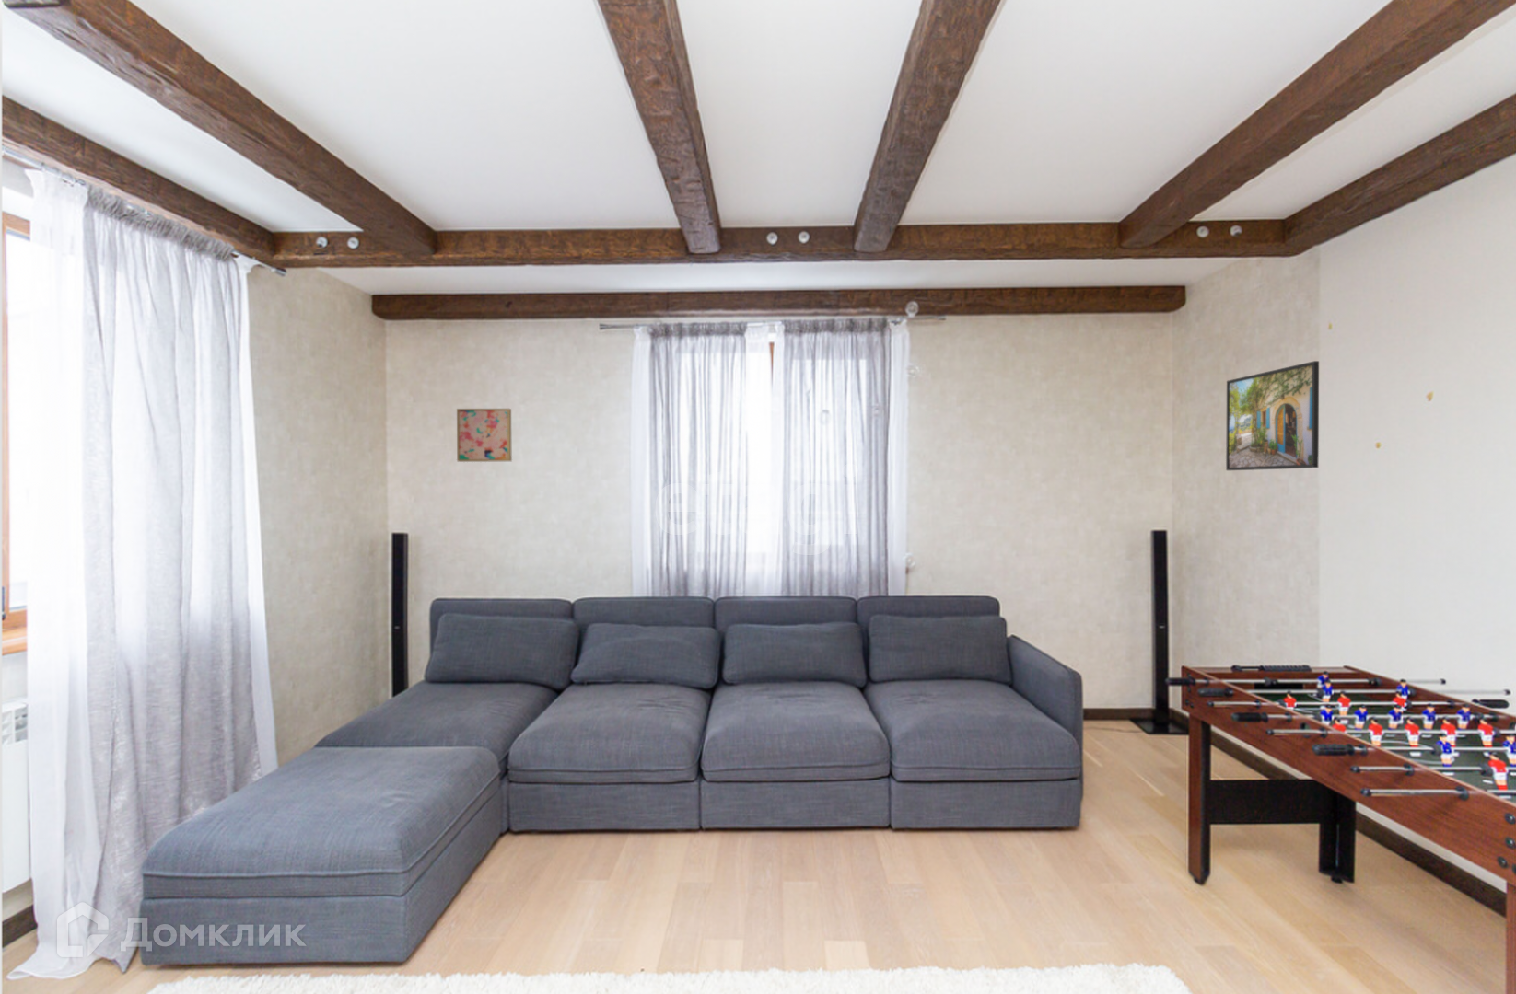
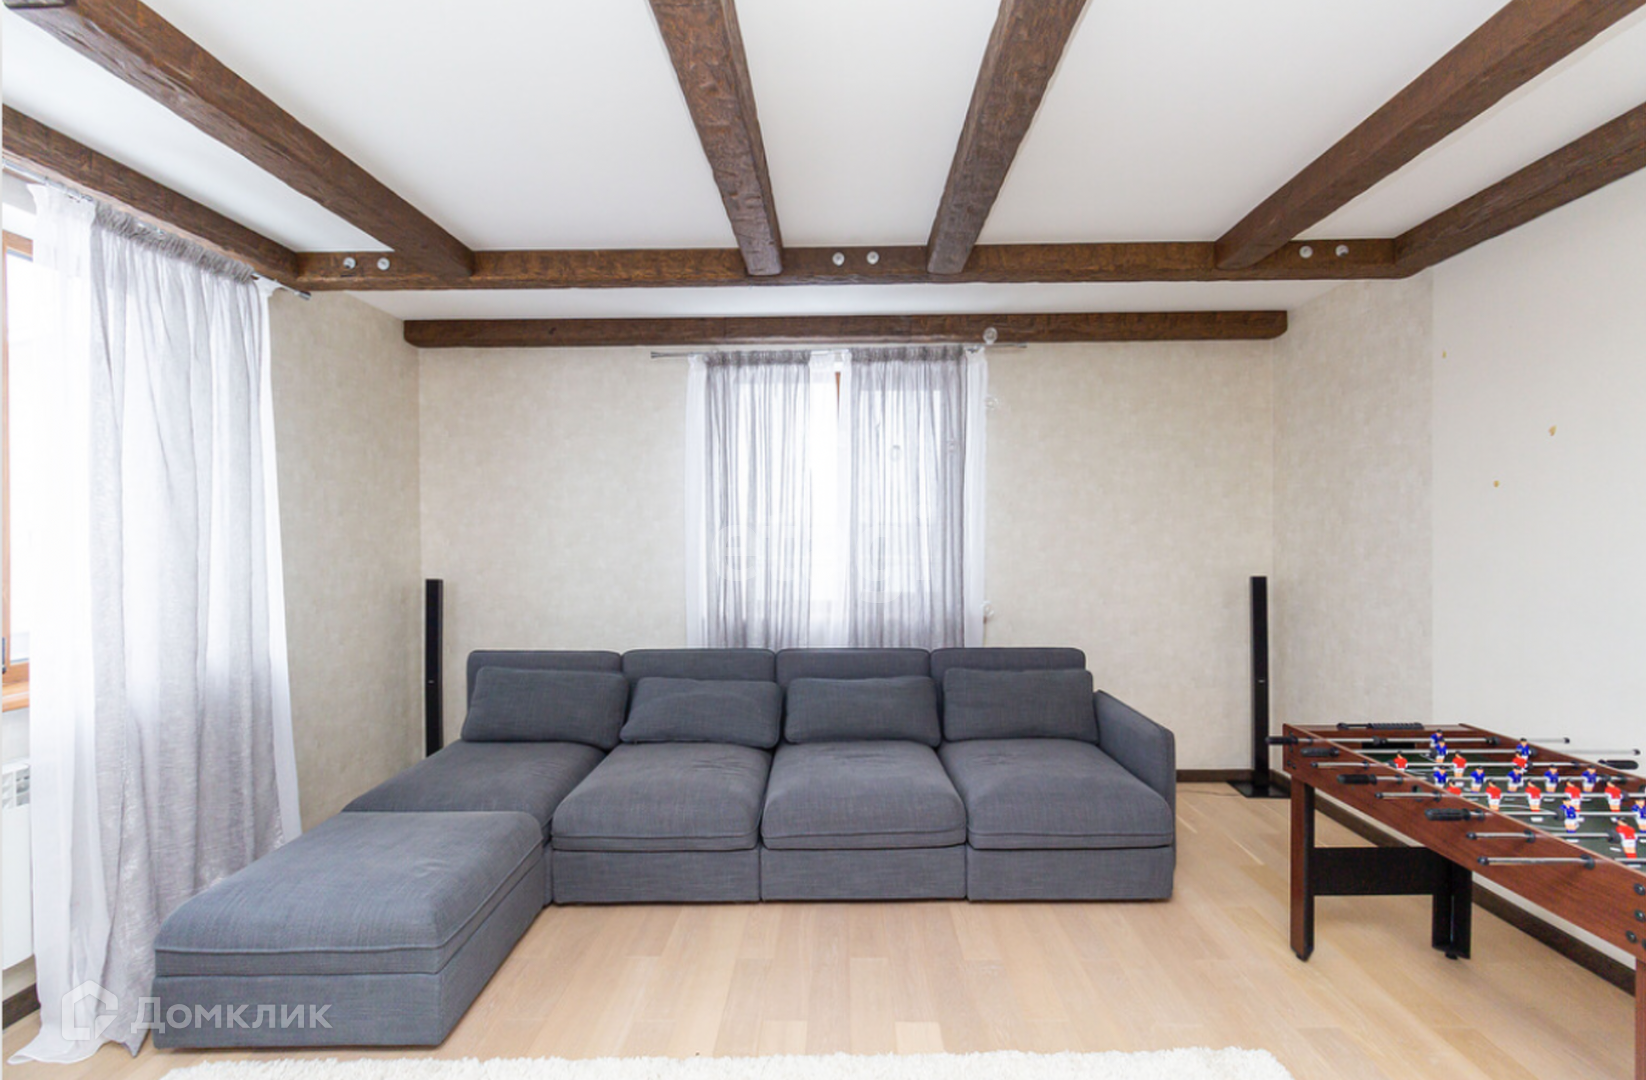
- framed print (1269, 419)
- wall art (484, 435)
